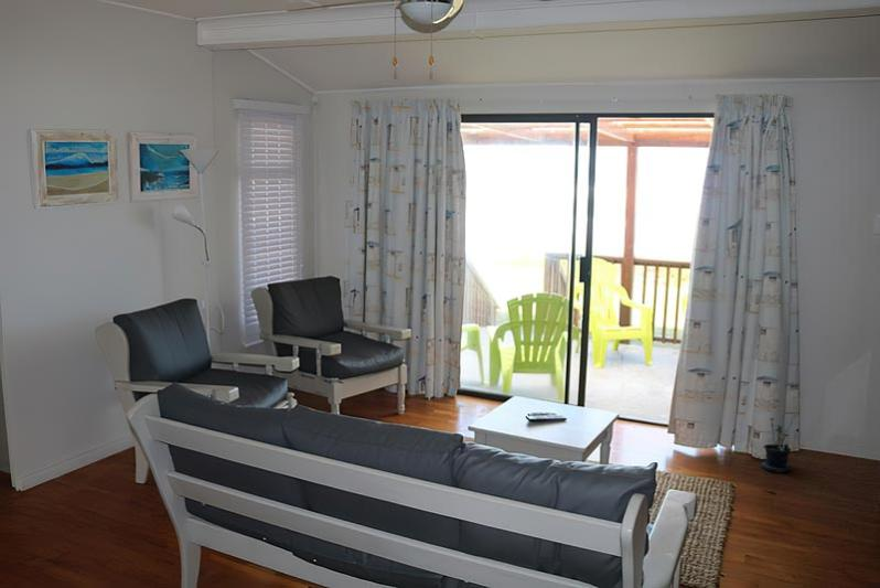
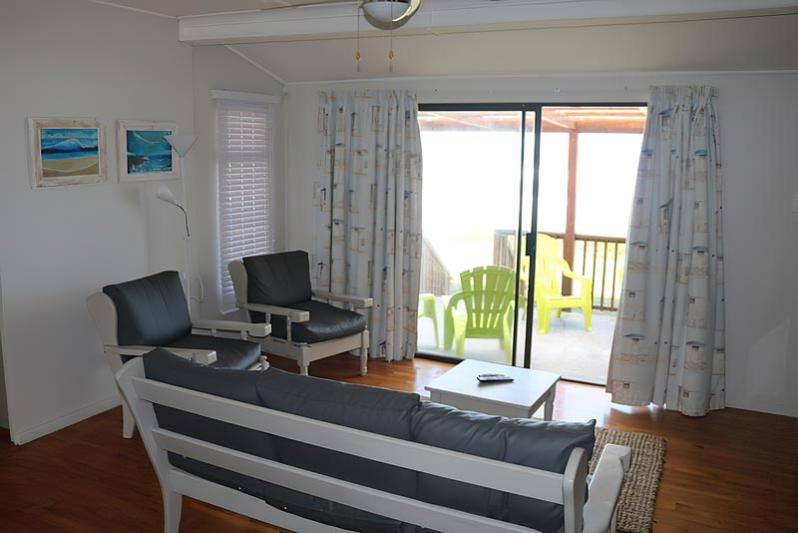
- potted plant (775, 442)
